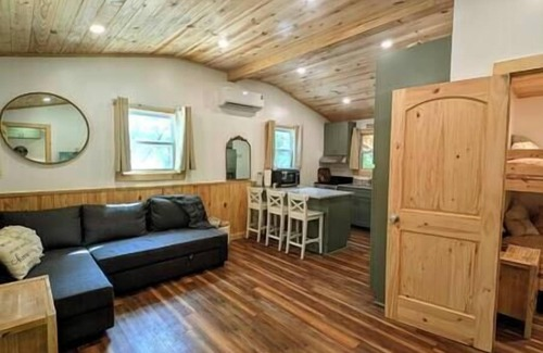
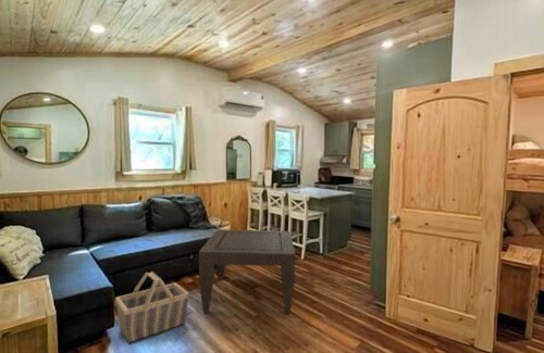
+ coffee table (249, 264)
+ basket (152, 302)
